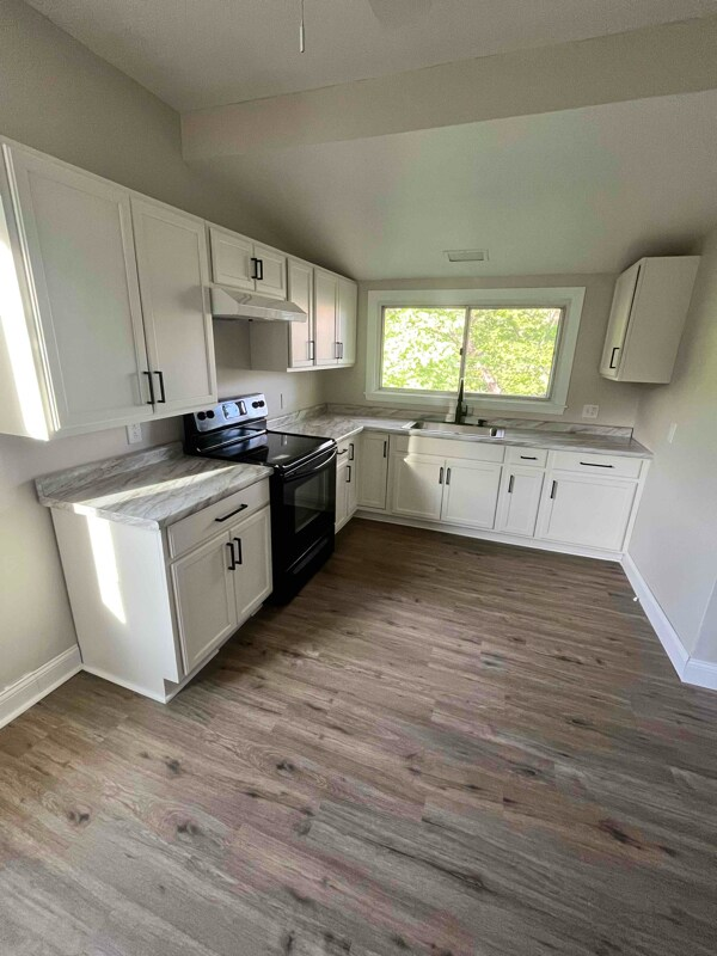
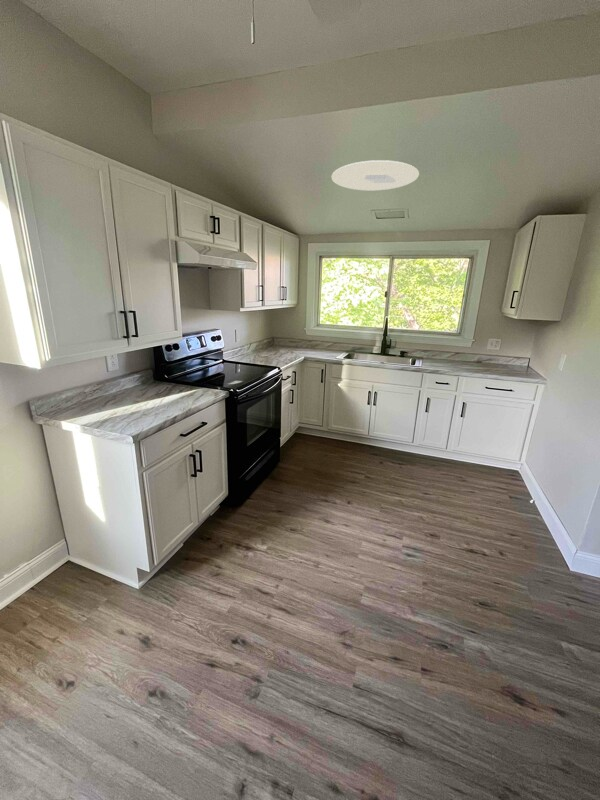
+ ceiling light (374, 172)
